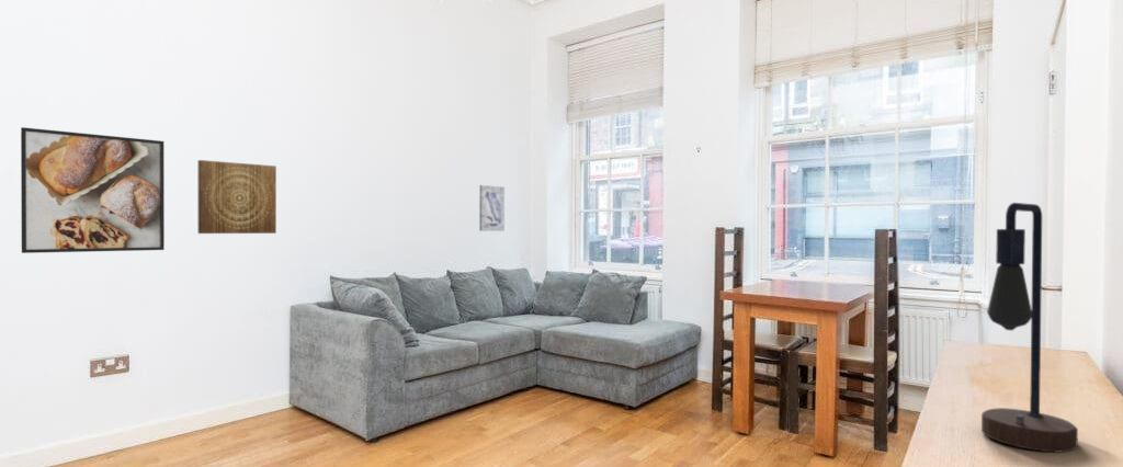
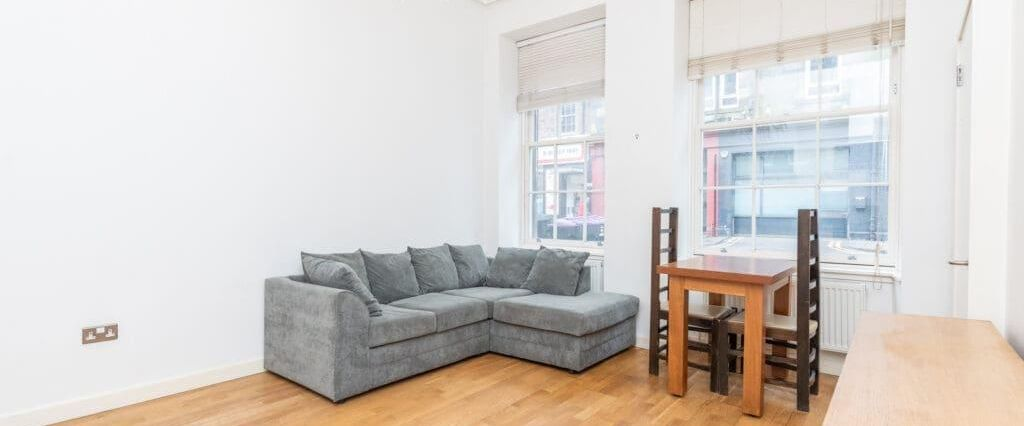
- table lamp (1022, 322)
- wall art (238, 198)
- wall art (491, 208)
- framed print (98, 193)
